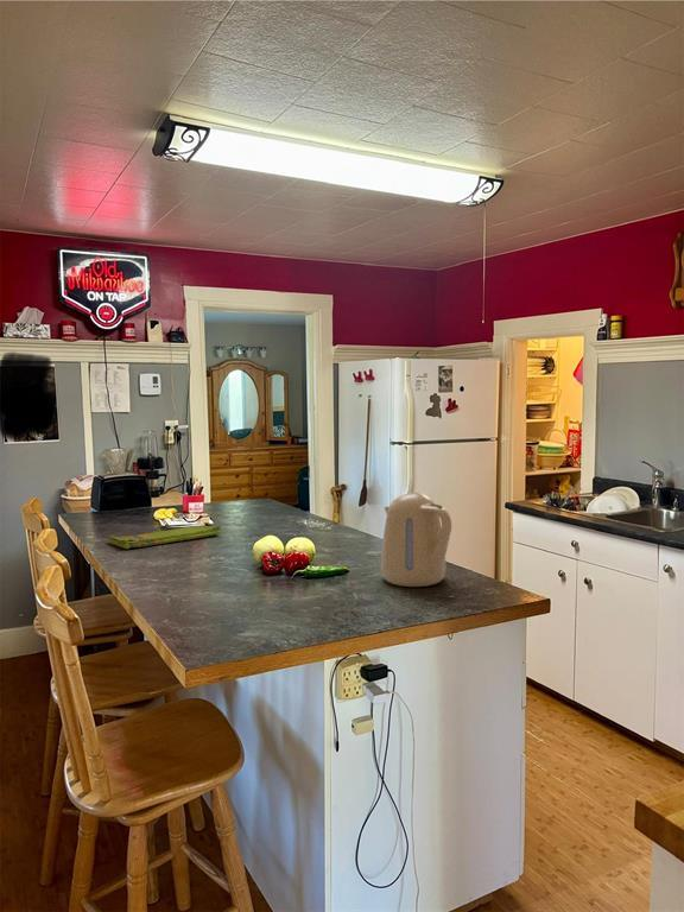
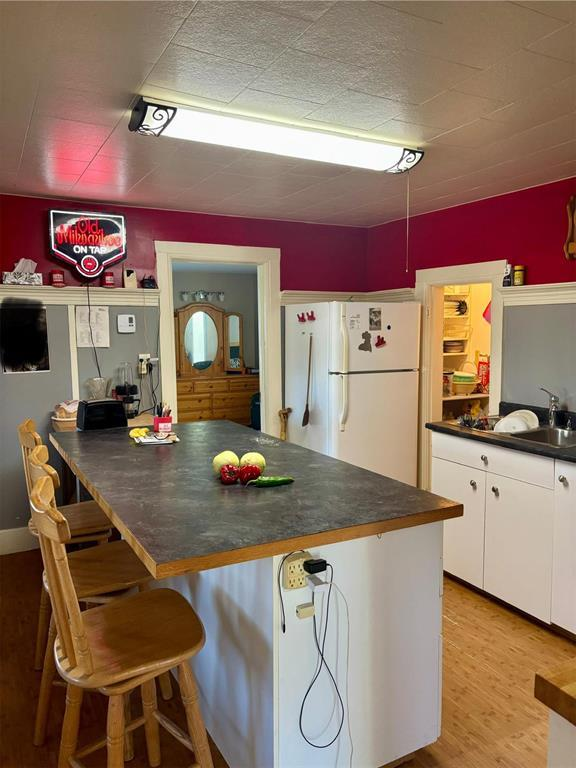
- kettle (416, 537)
- dish towel (165, 533)
